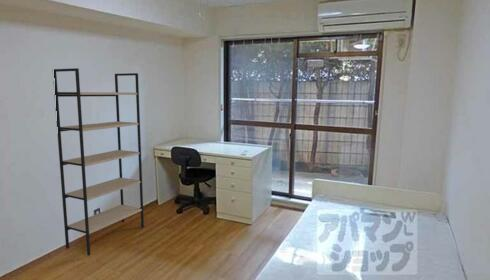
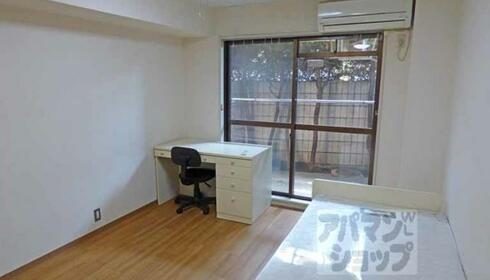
- shelving unit (103, 157)
